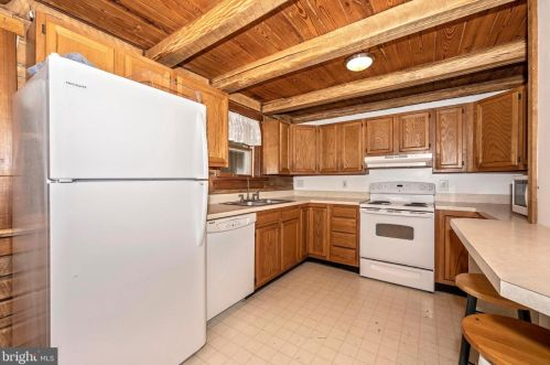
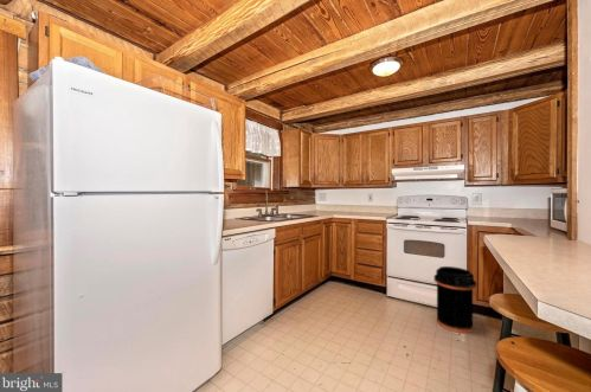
+ trash can (454, 297)
